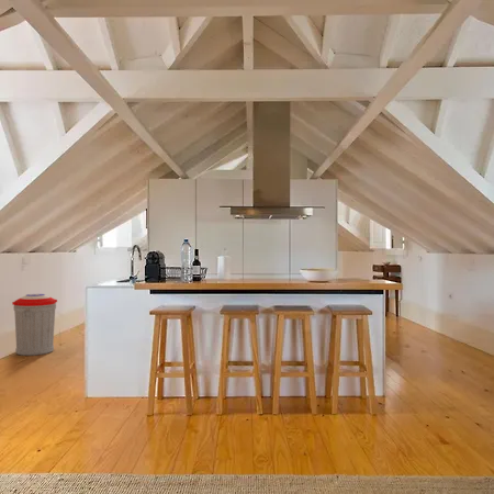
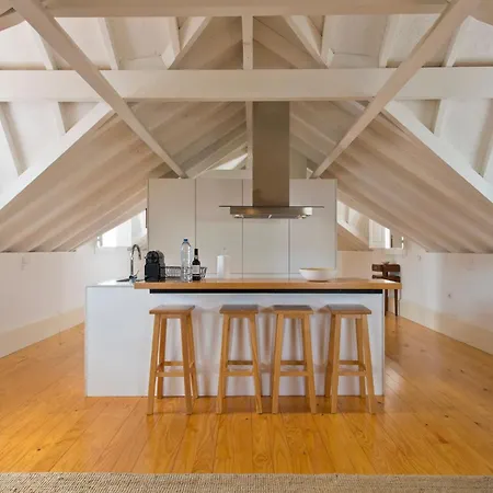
- trash can (35, 323)
